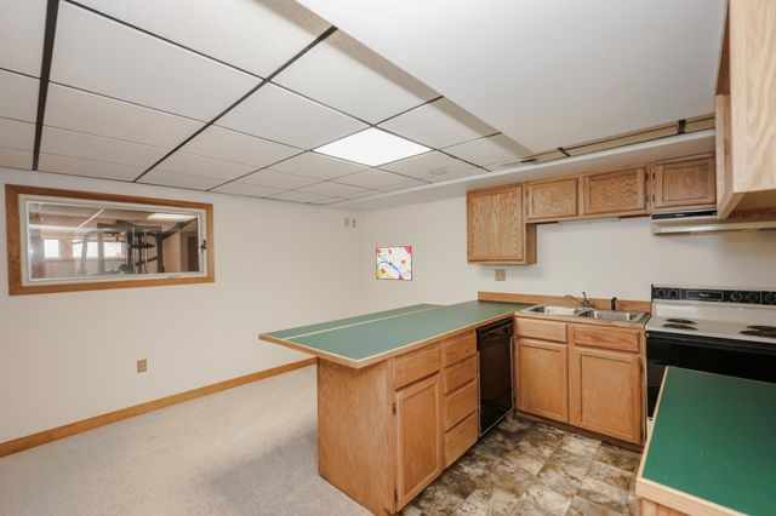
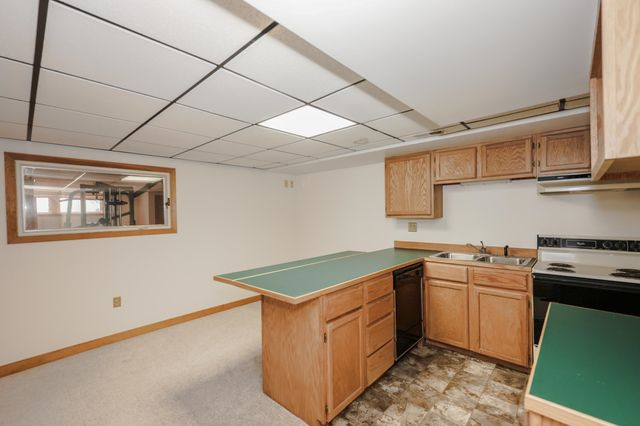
- wall art (393, 263)
